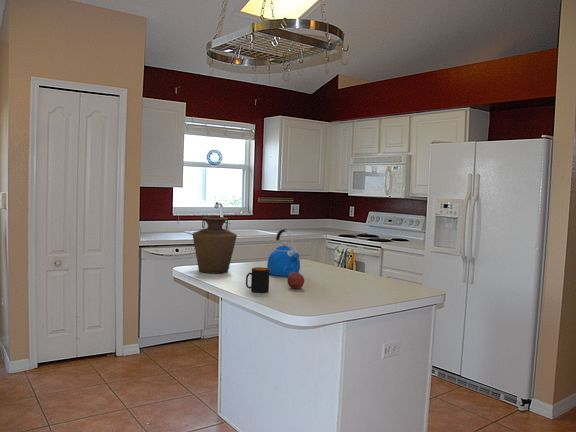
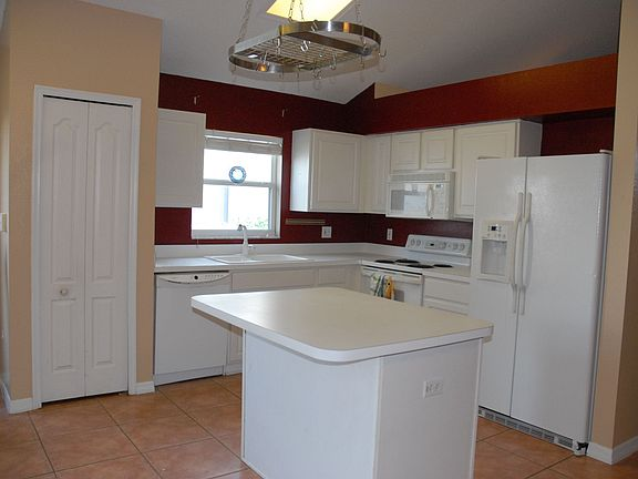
- vase (214, 244)
- apple (295, 280)
- kettle (286, 252)
- mug (256, 280)
